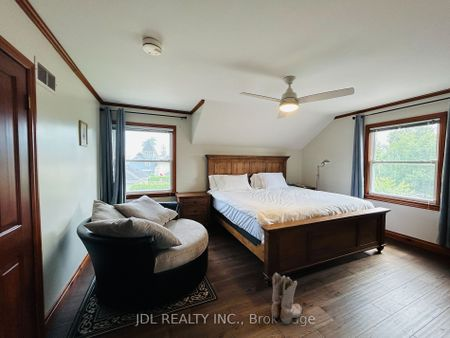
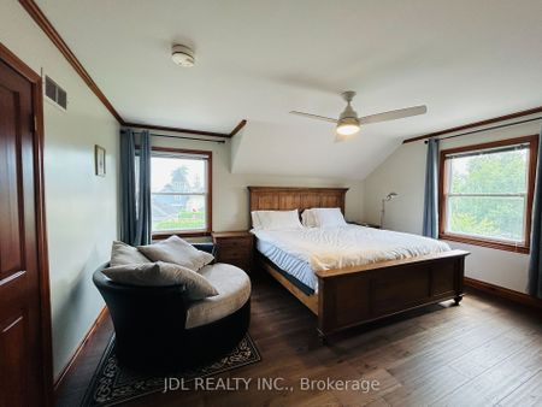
- boots (286, 293)
